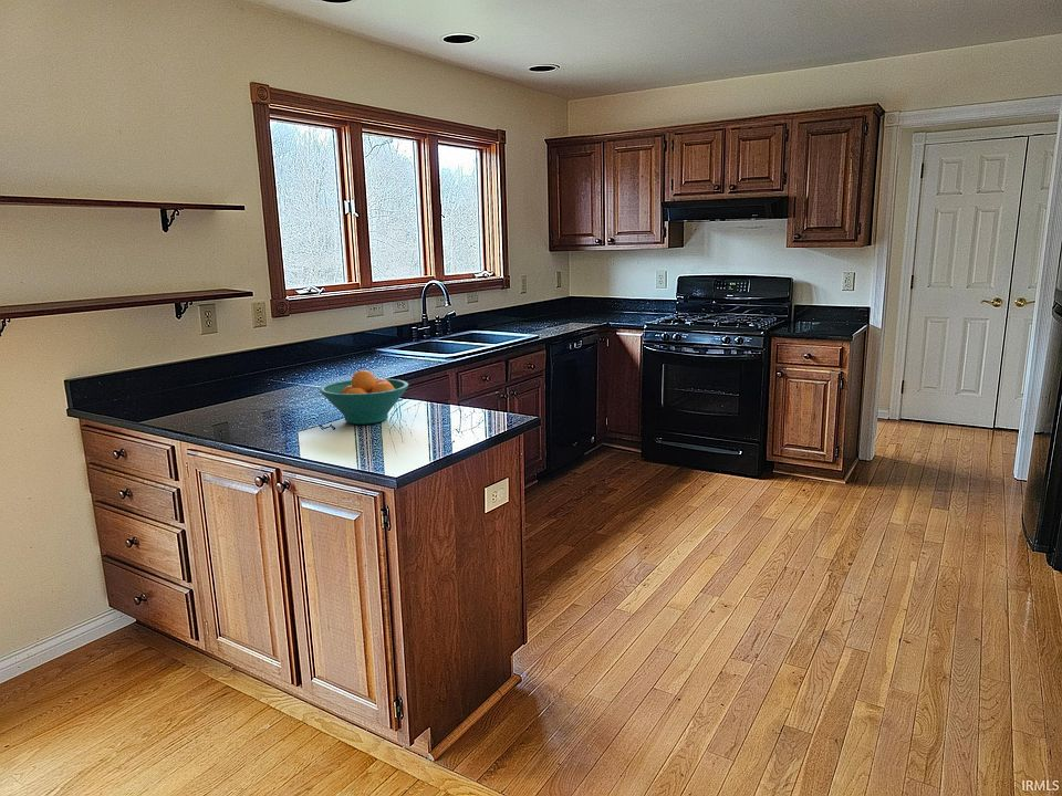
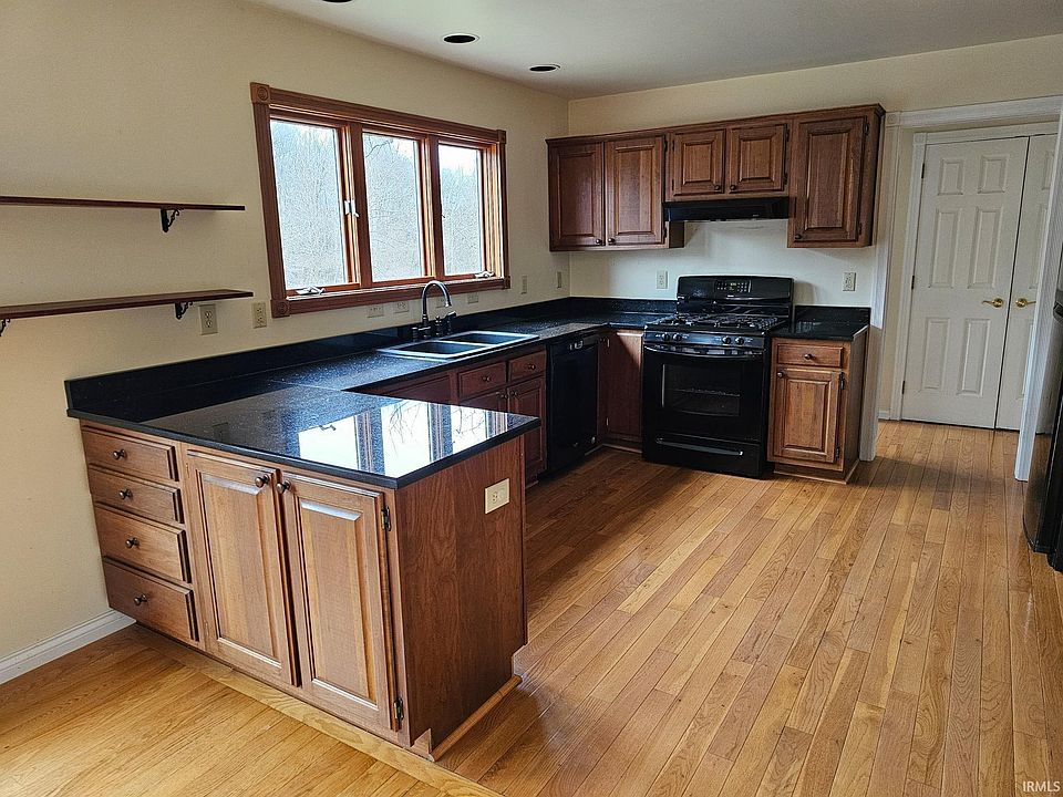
- fruit bowl (365, 395)
